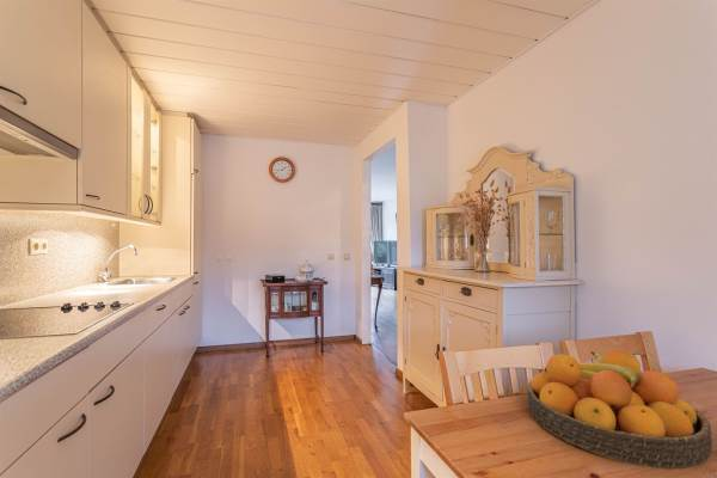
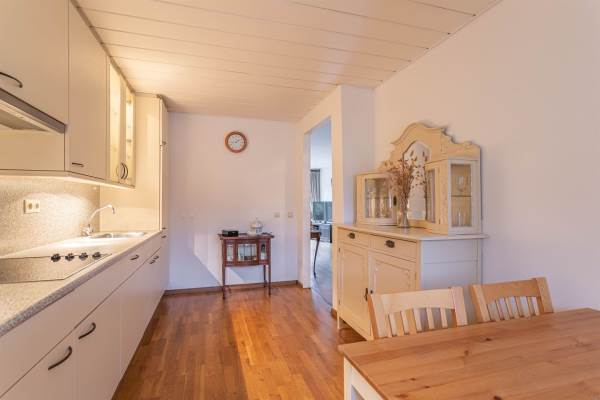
- fruit bowl (607, 388)
